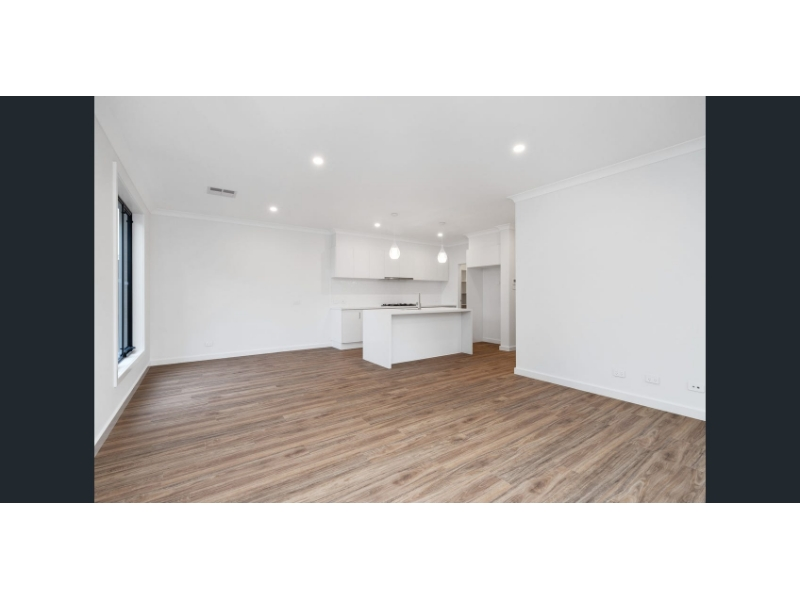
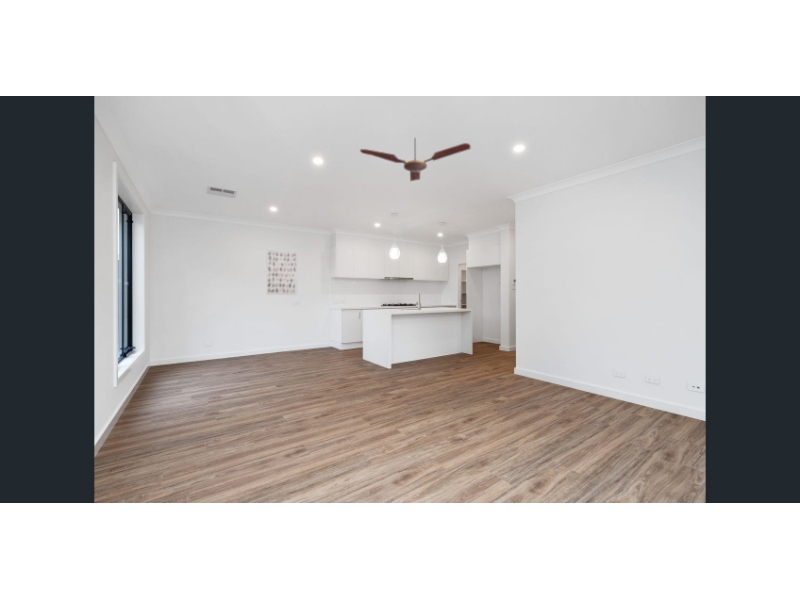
+ wall art (282, 273)
+ ceiling fan (414, 159)
